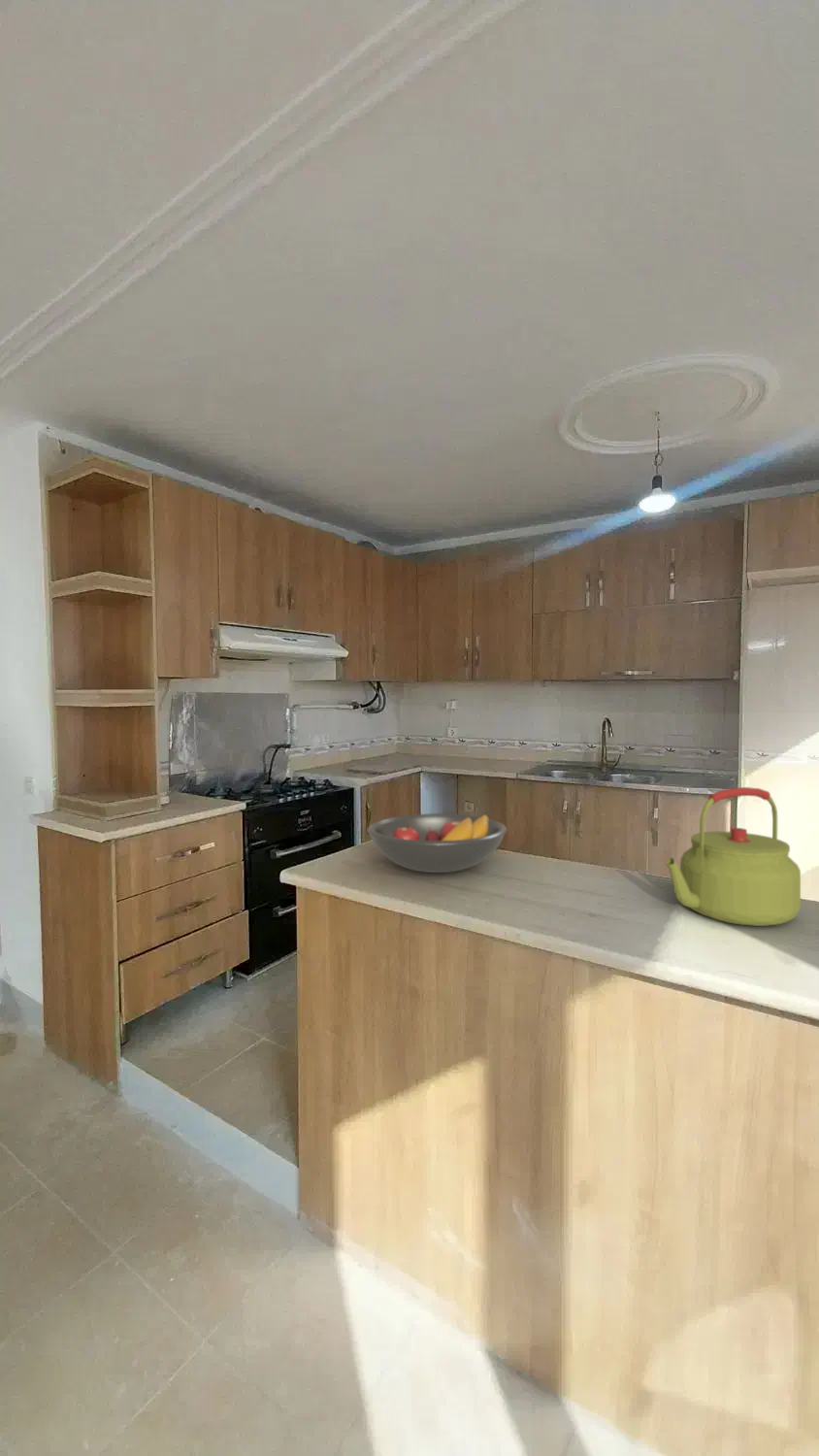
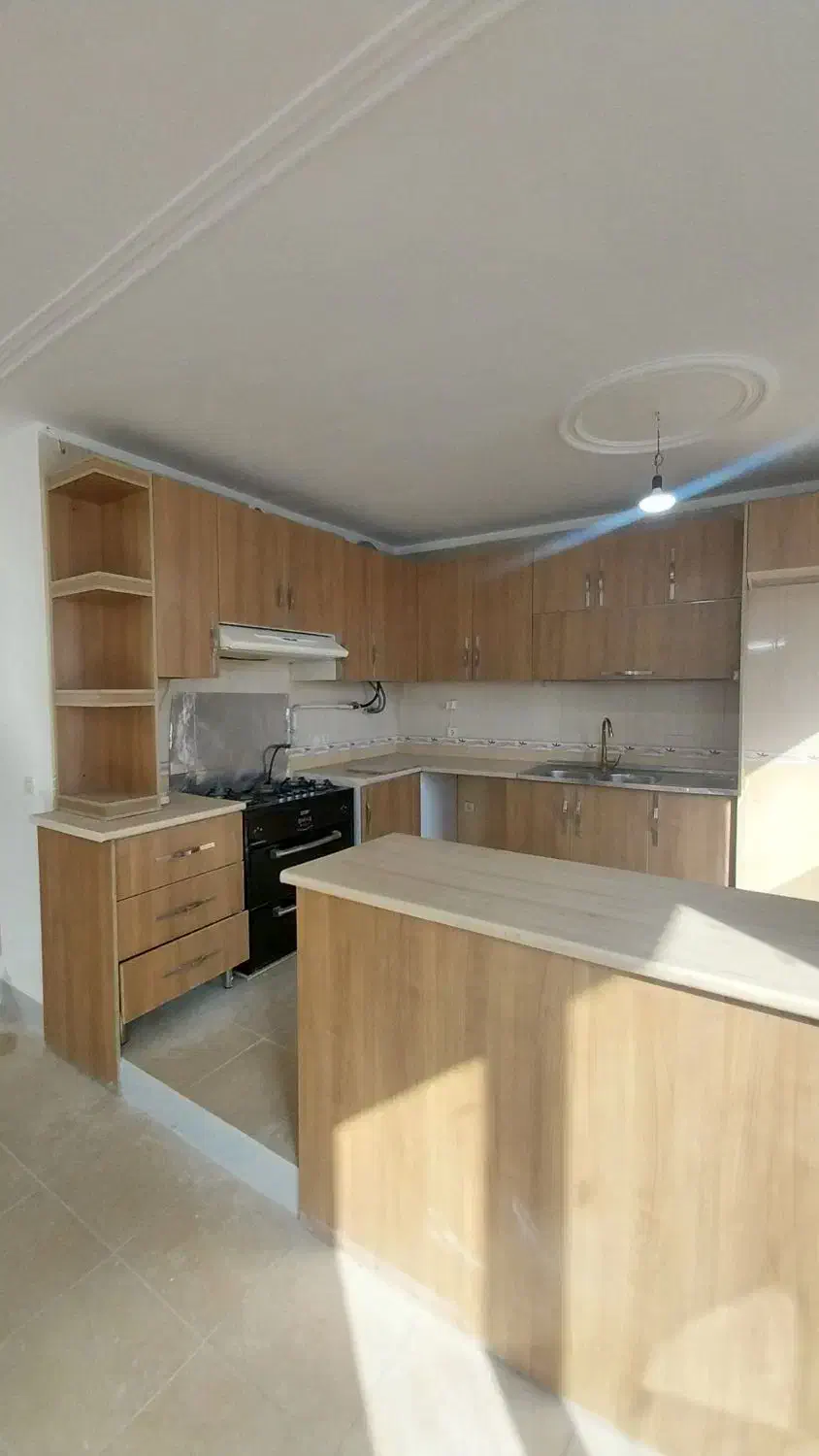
- kettle (725, 850)
- fruit bowl (437, 841)
